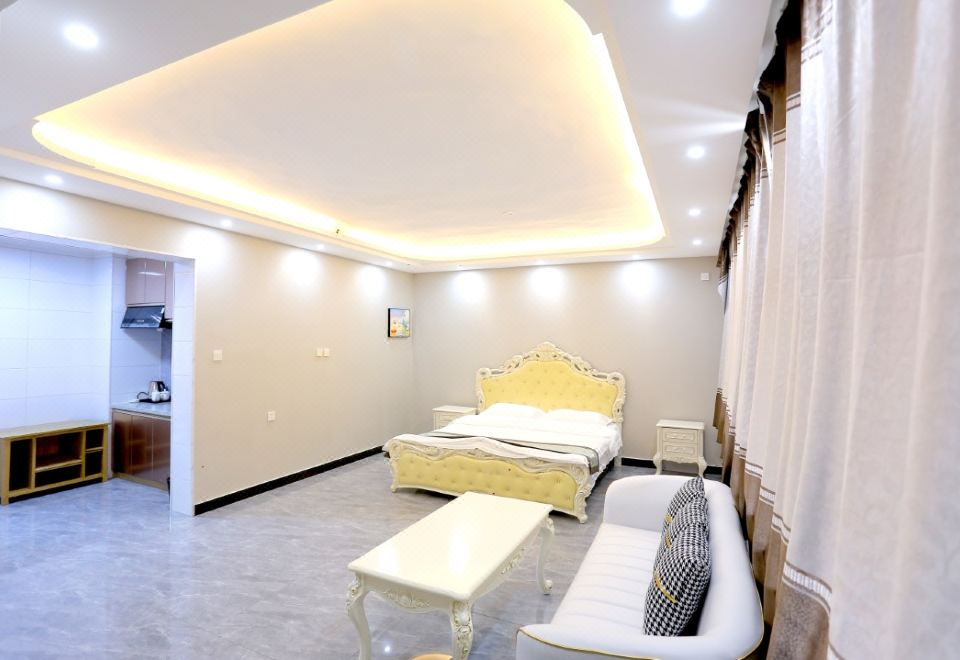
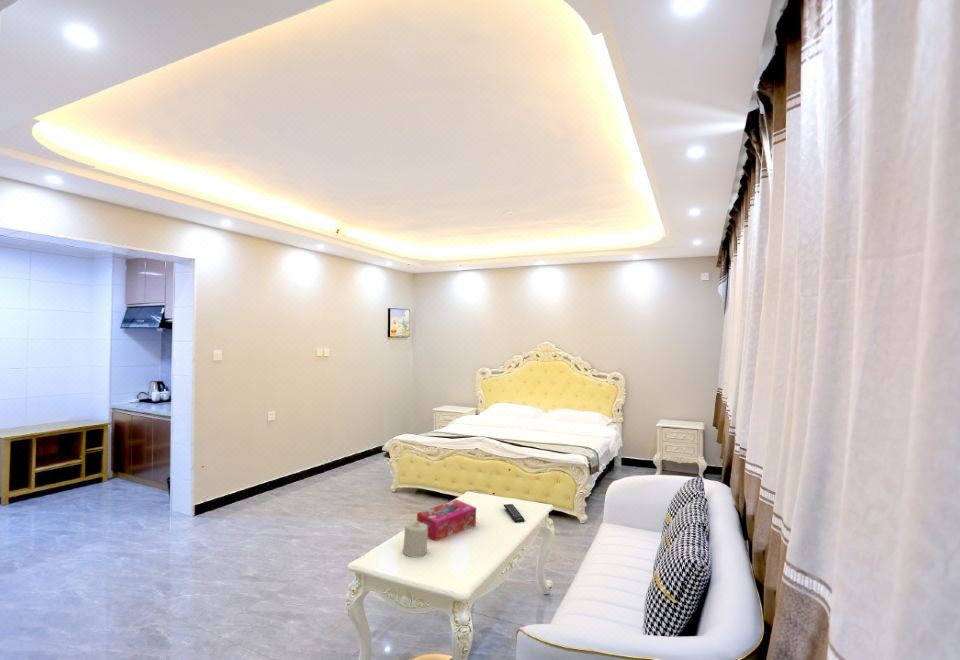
+ tissue box (446, 519)
+ remote control (513, 513)
+ candle (415, 536)
